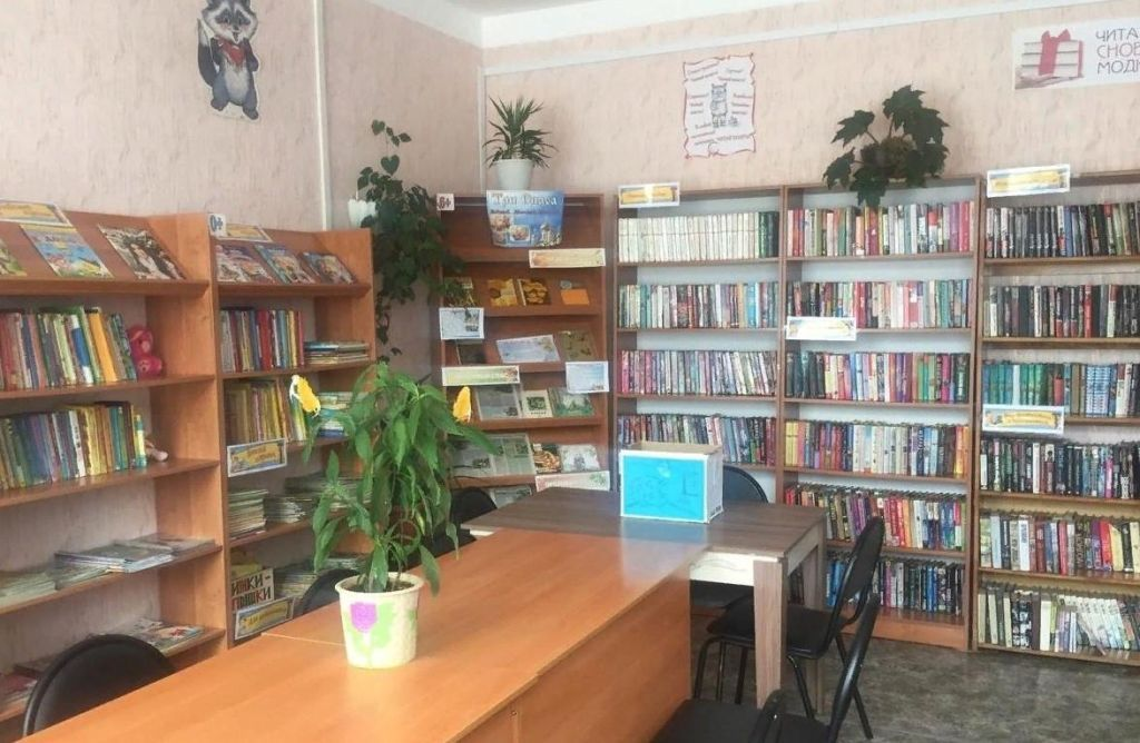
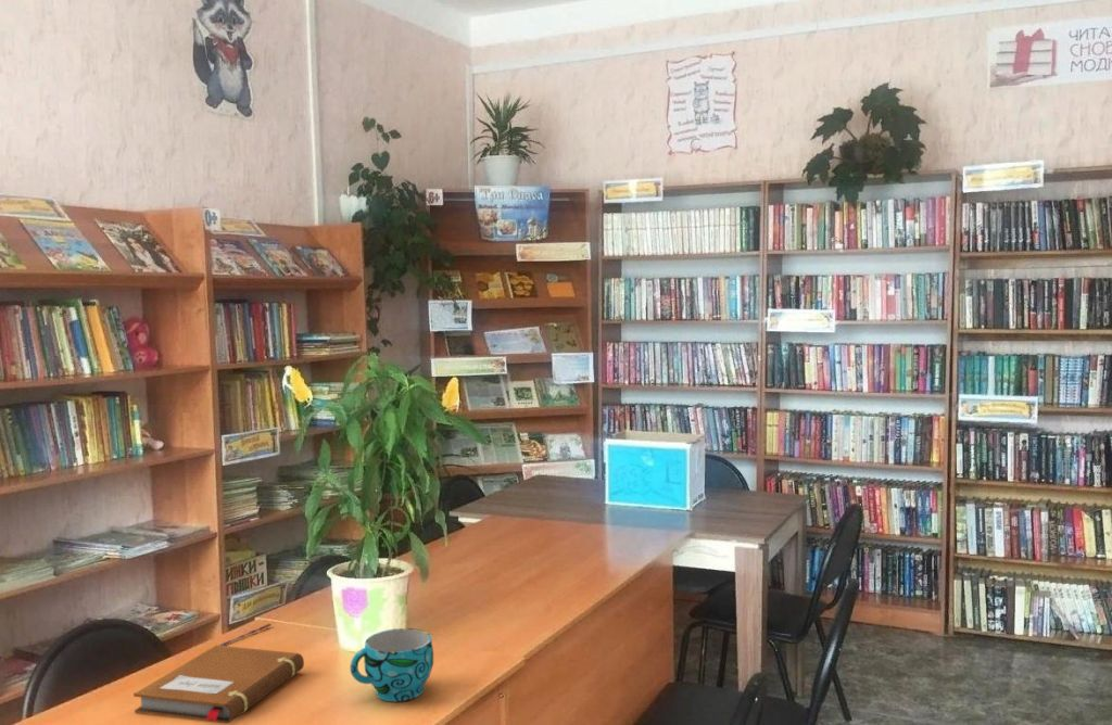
+ notebook (222, 683)
+ cup (395, 667)
+ pen (245, 634)
